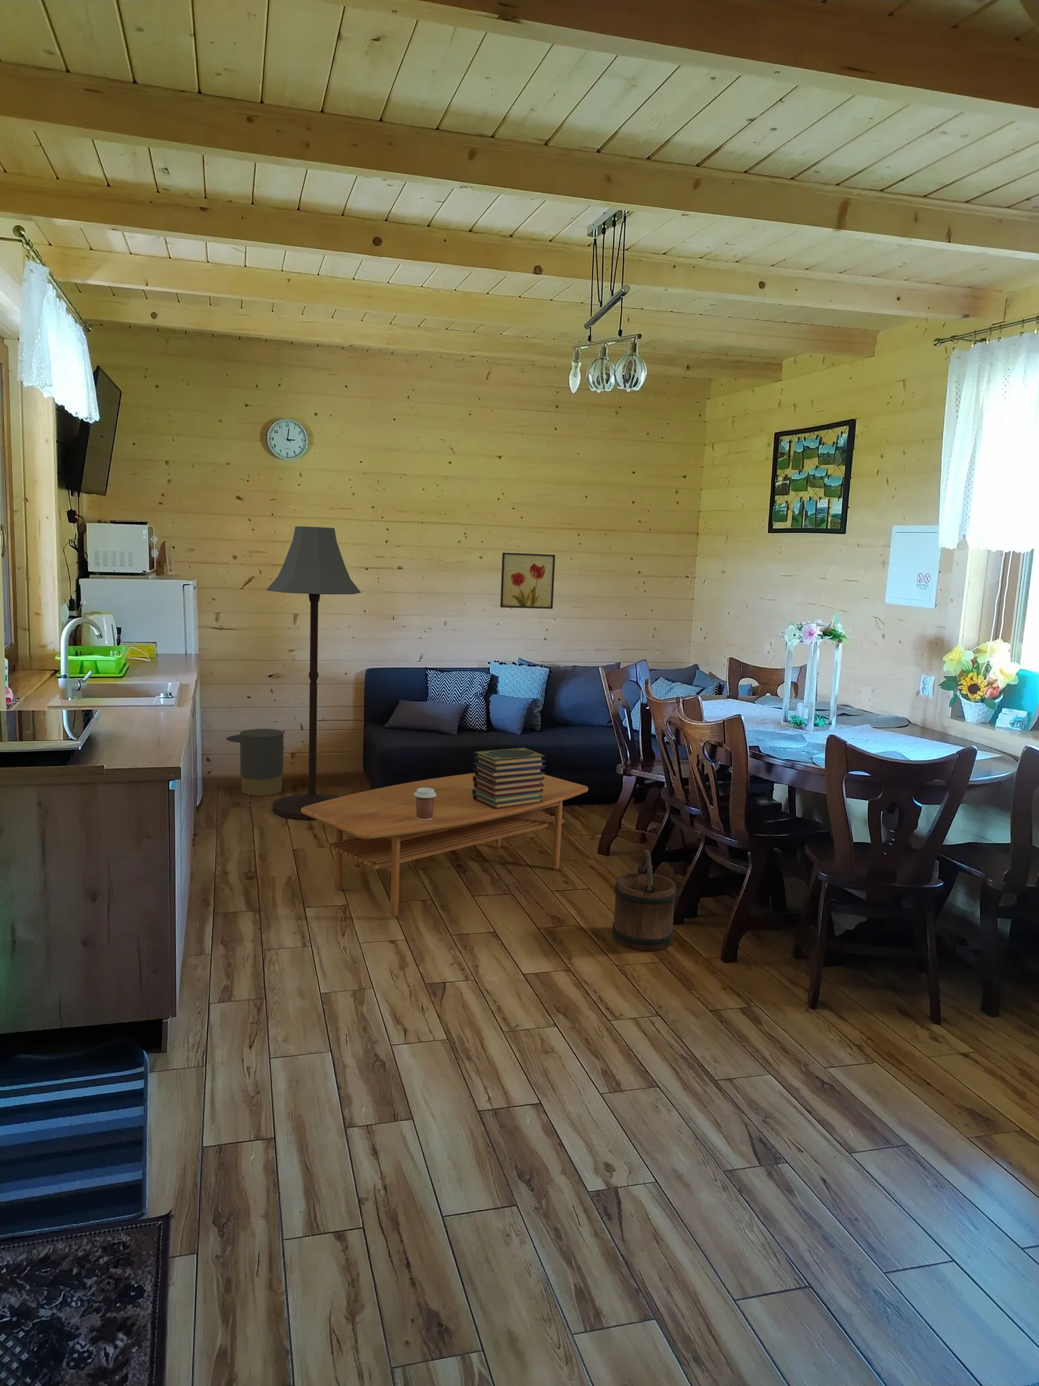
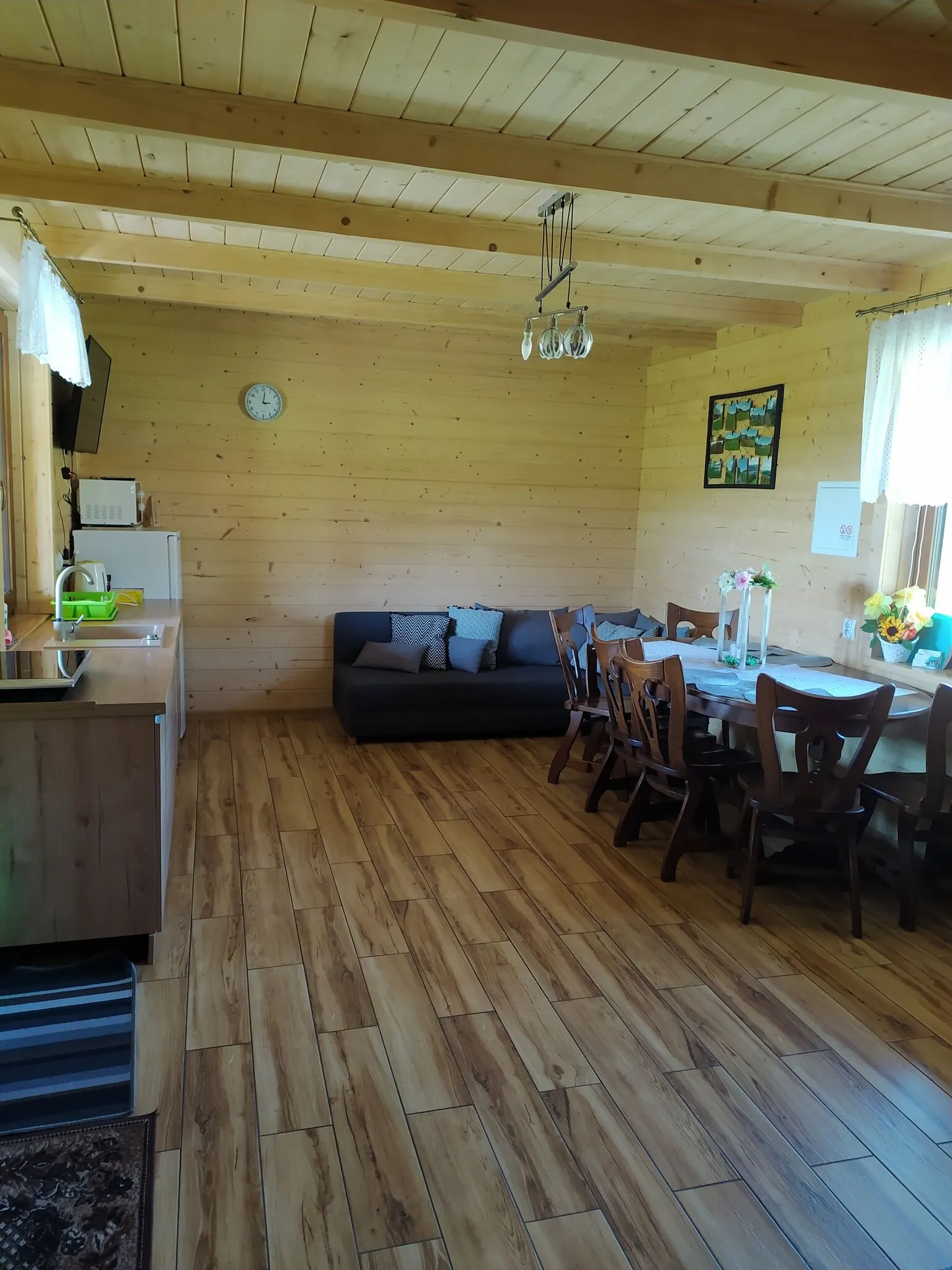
- coffee cup (425, 803)
- coffee table (453, 838)
- trash can (254, 760)
- wall art (527, 581)
- bucket (645, 895)
- floor lamp (313, 671)
- book stack (509, 777)
